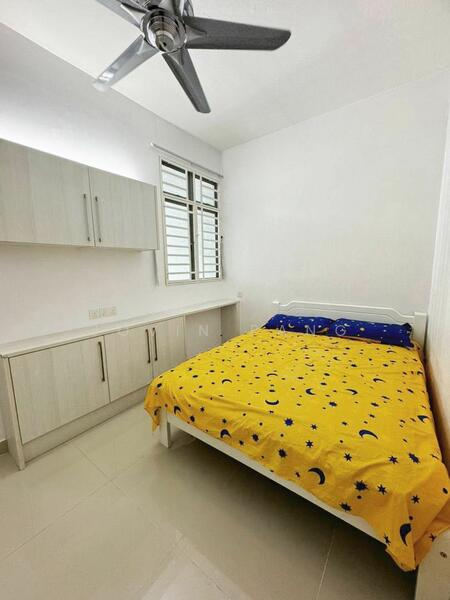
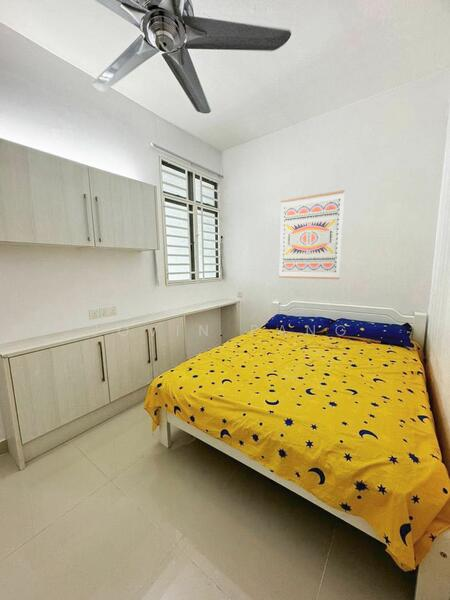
+ wall art (308, 238)
